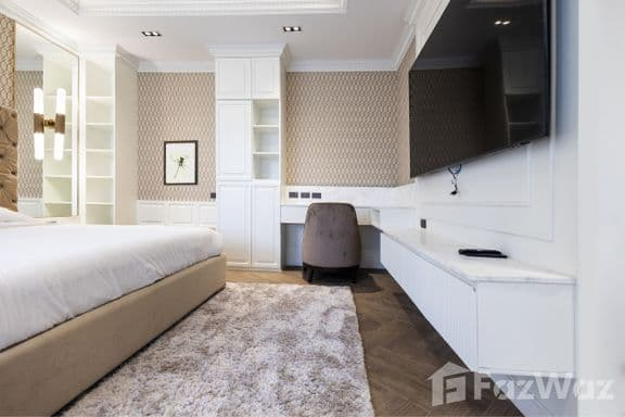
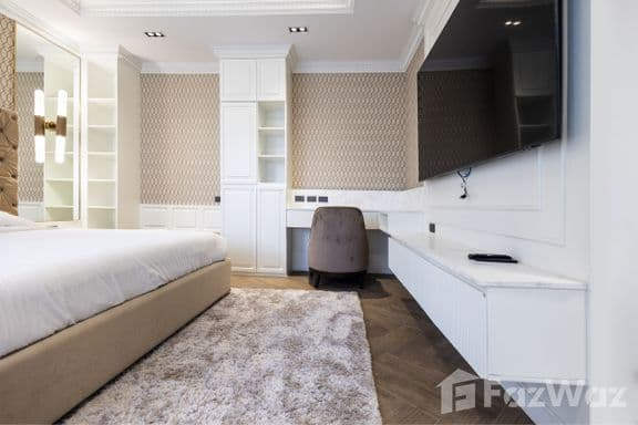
- wall art (180, 163)
